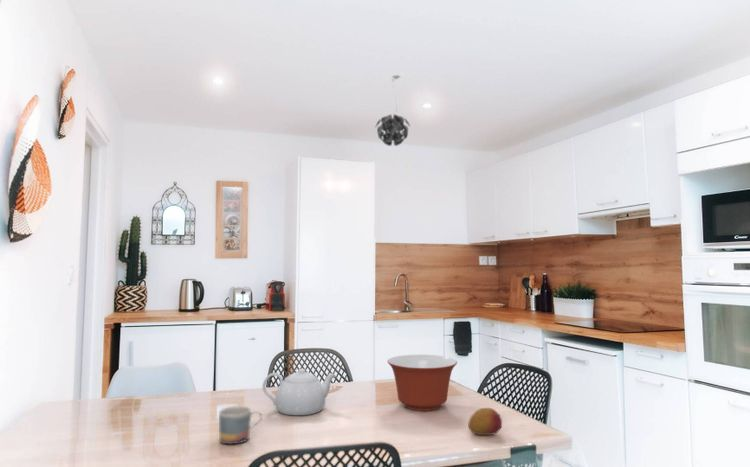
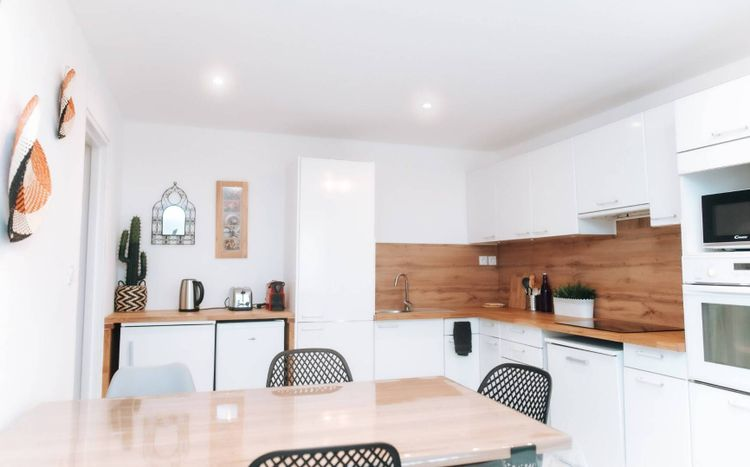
- mug (240, 425)
- mixing bowl (422, 383)
- teapot (299, 389)
- pendant light (393, 115)
- fruit (485, 421)
